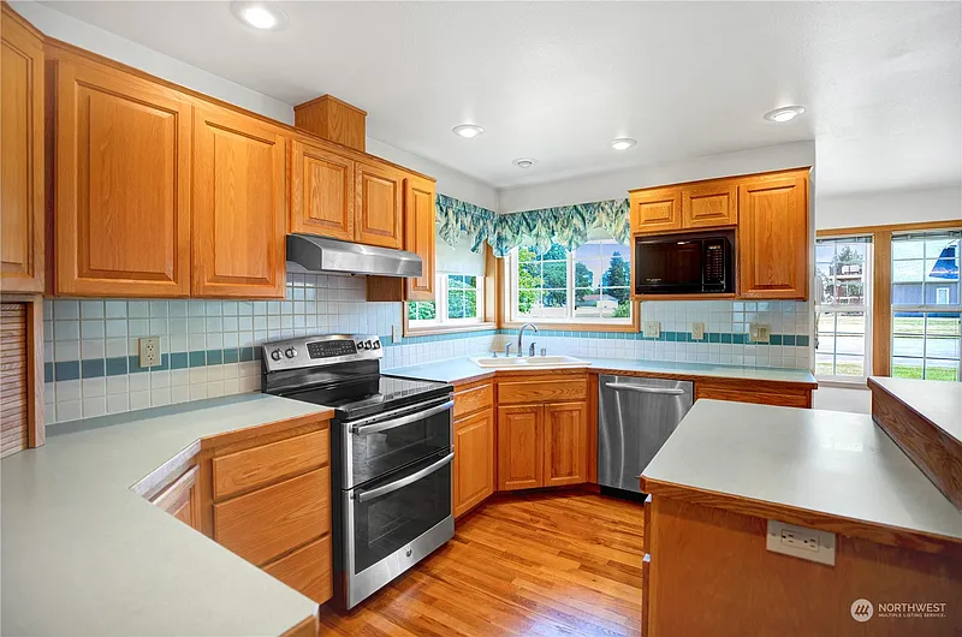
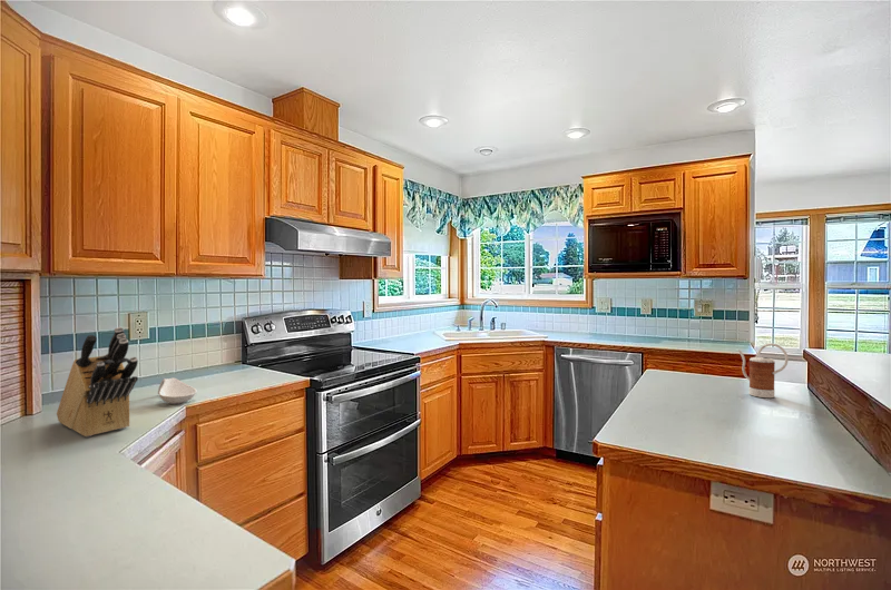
+ knife block (96, 376)
+ spoon rest (173, 390)
+ kettle (761, 368)
